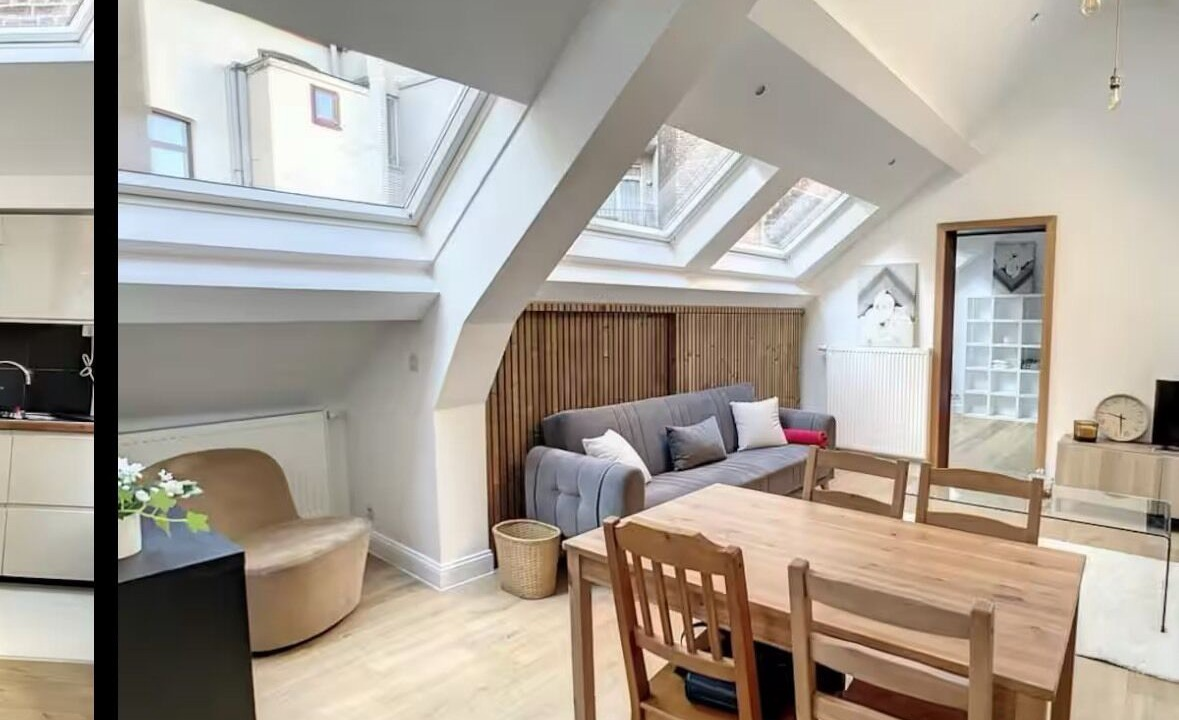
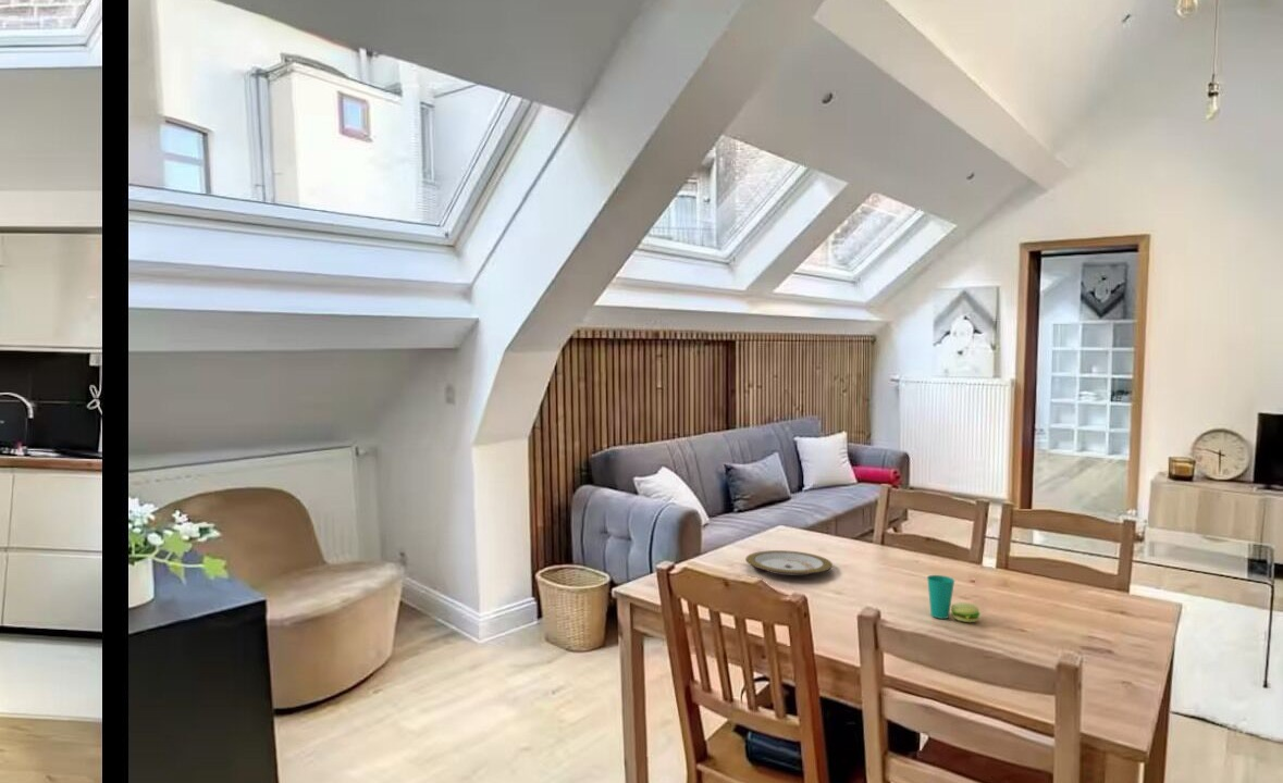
+ cup (951, 597)
+ plate (788, 564)
